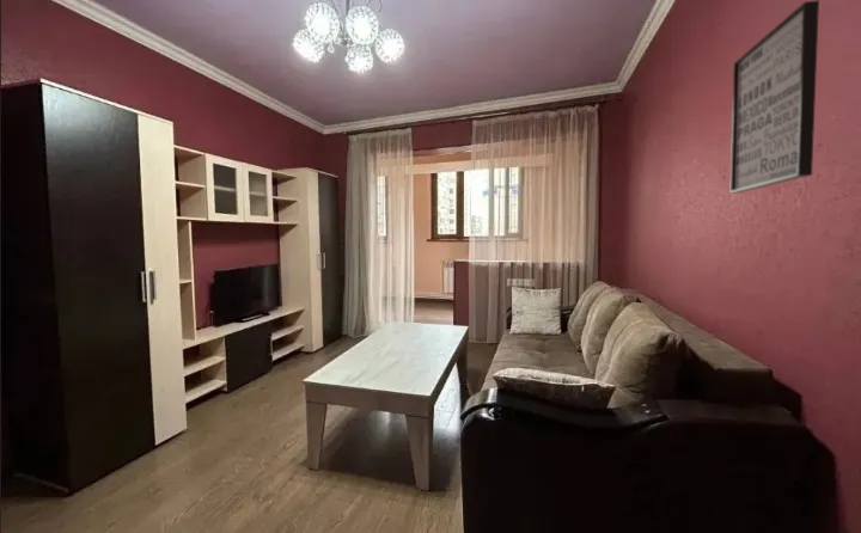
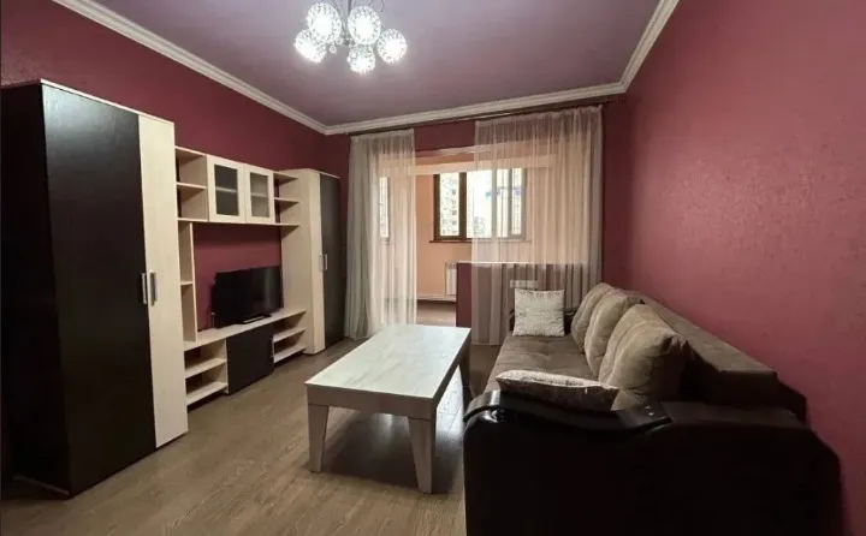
- wall art (767, 111)
